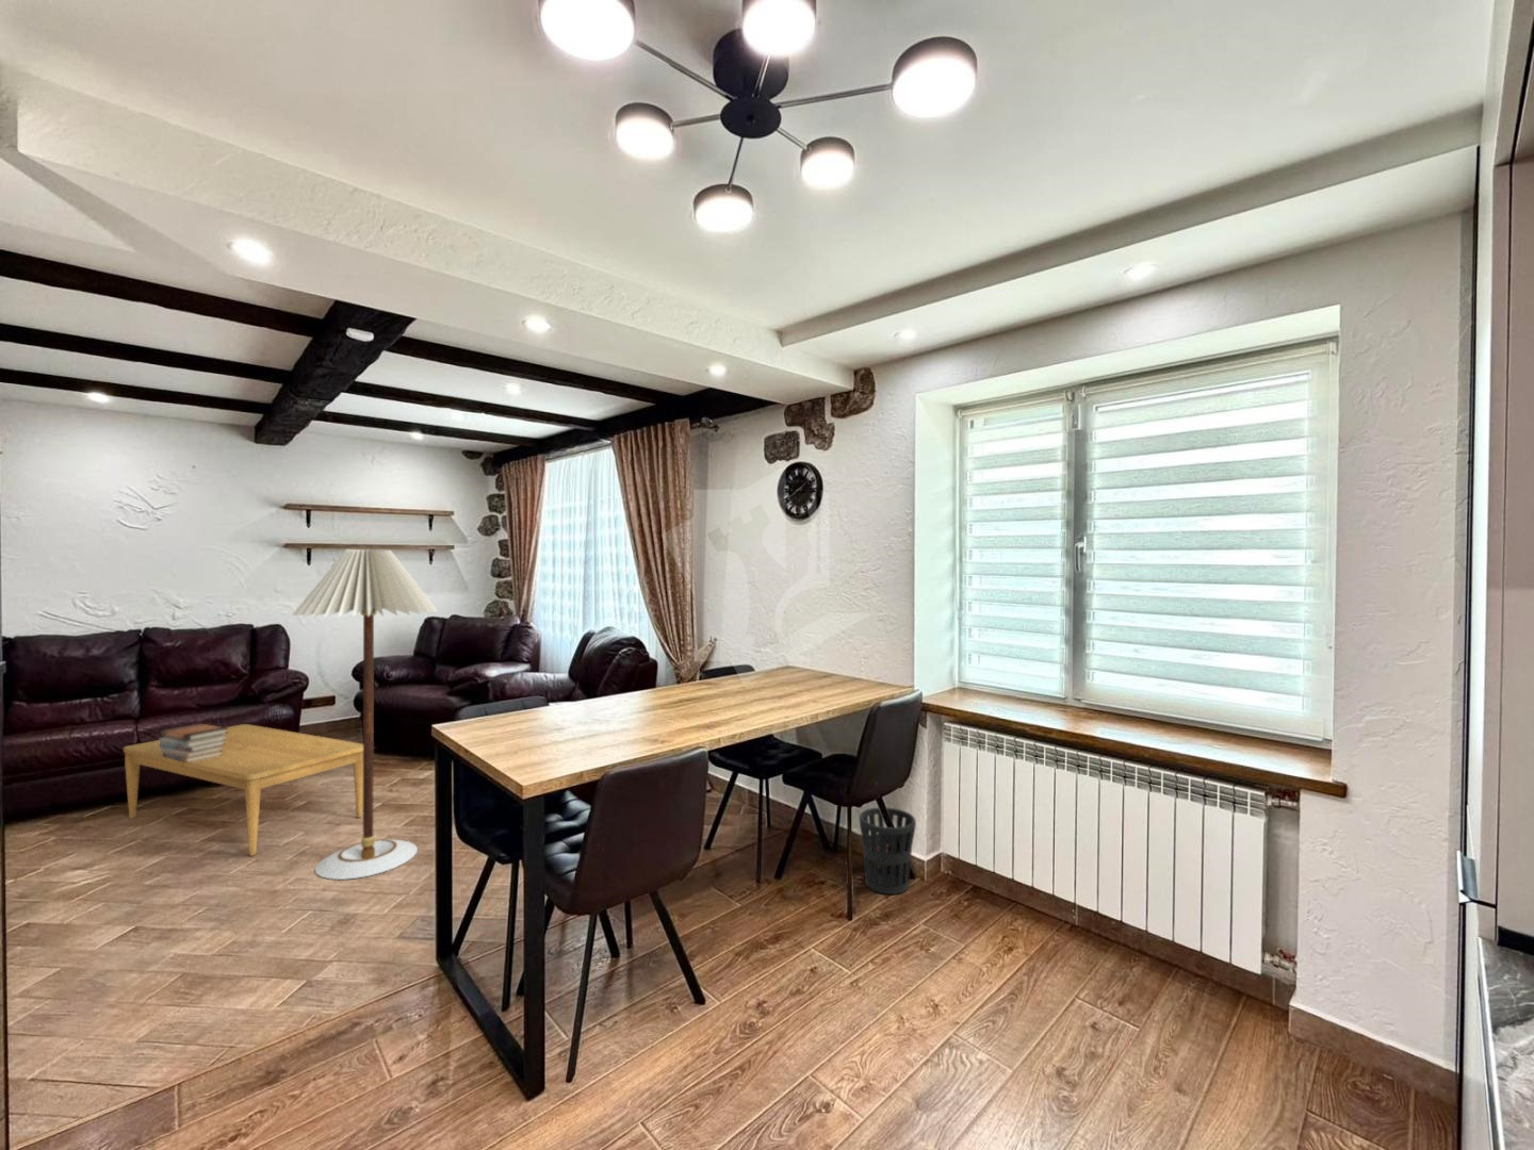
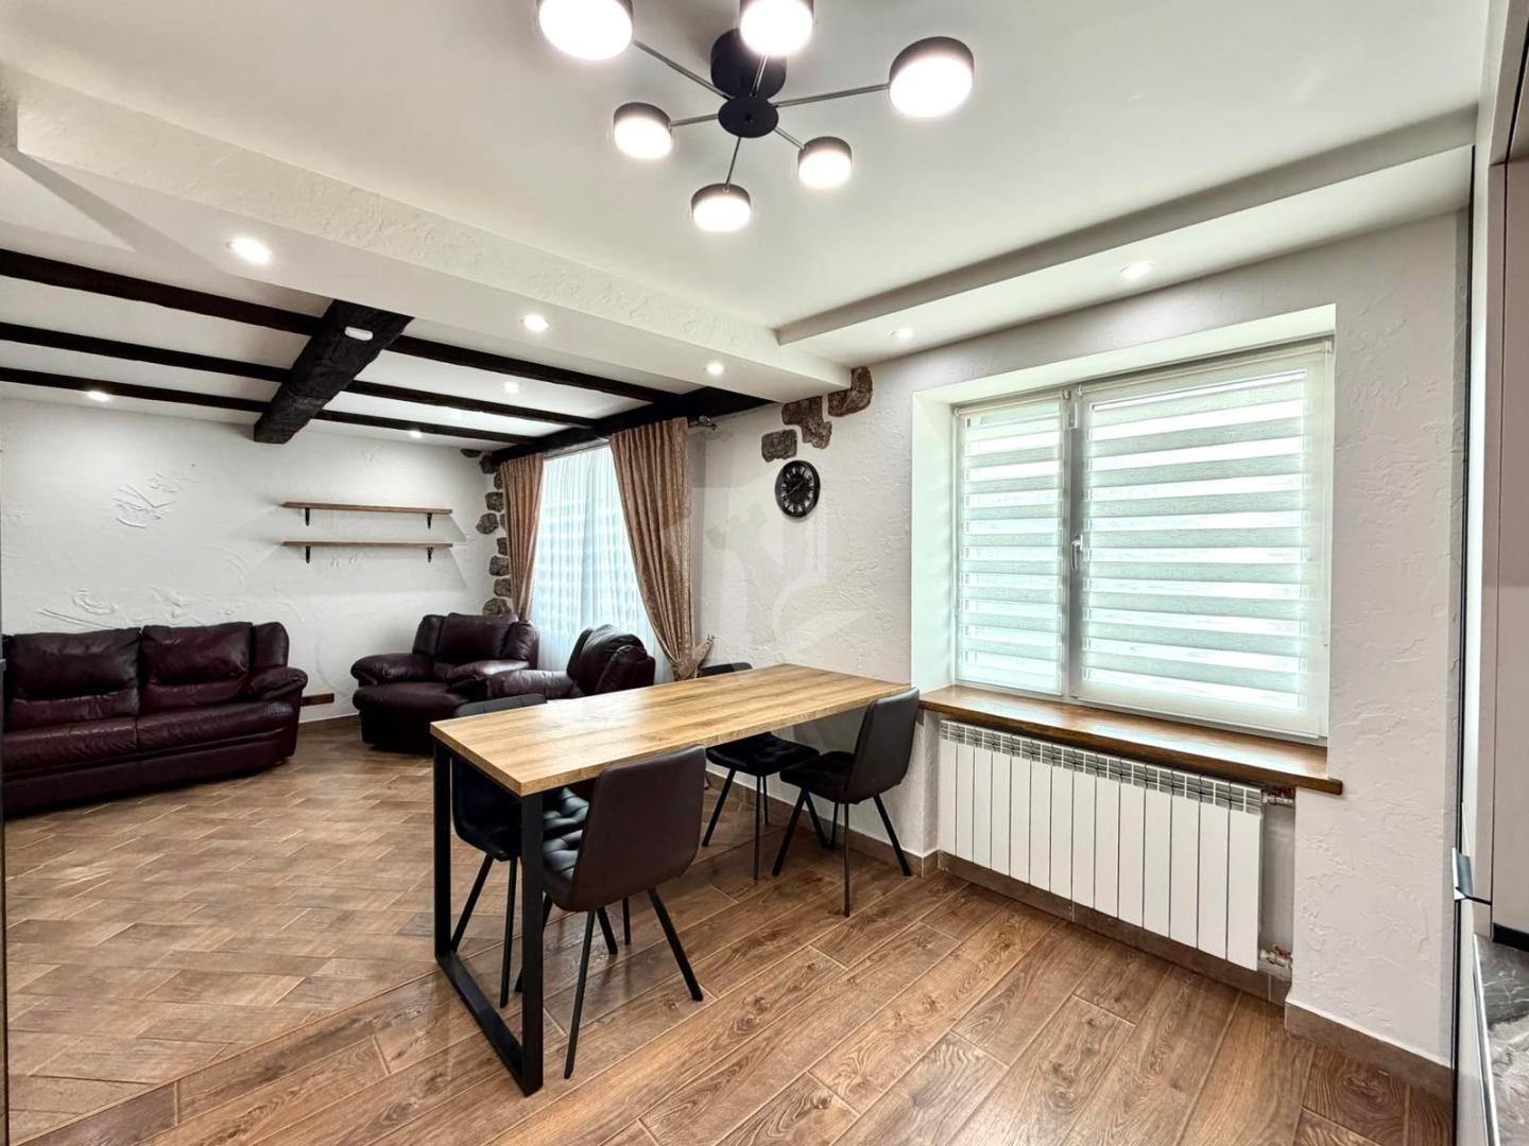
- floor lamp (367, 704)
- book stack (193, 742)
- wastebasket (888, 849)
- coffee table (246, 782)
